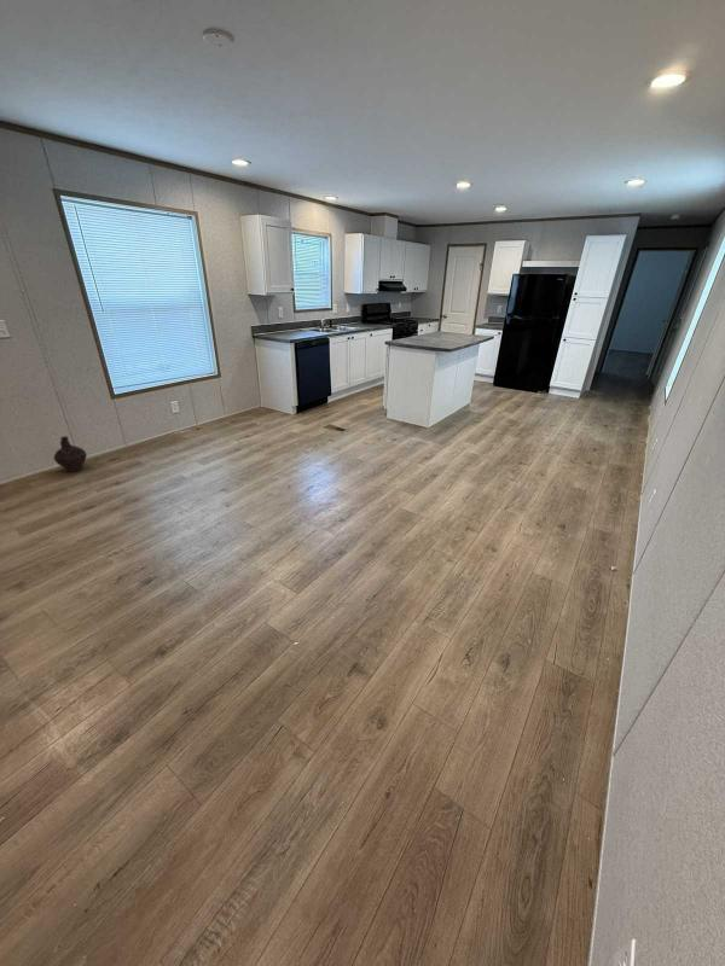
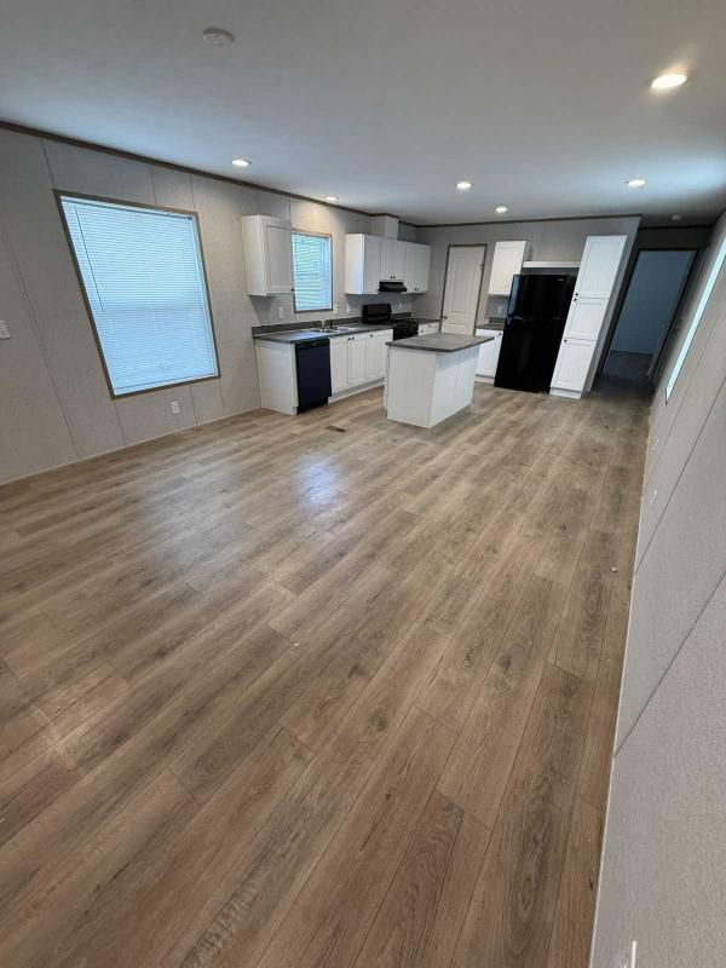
- ceramic jug (69, 453)
